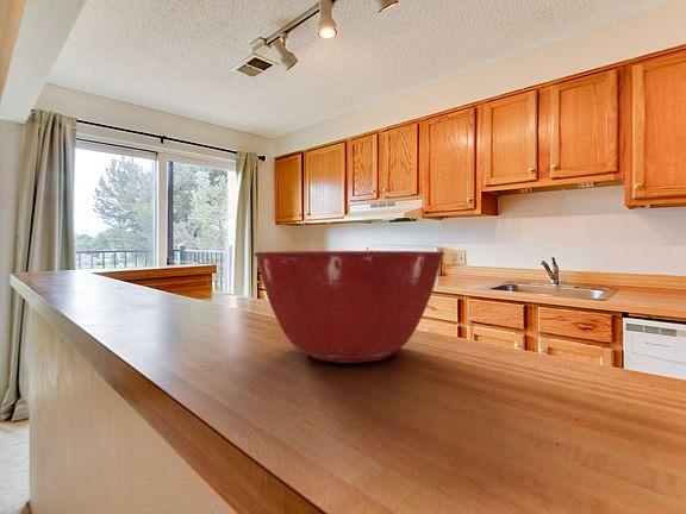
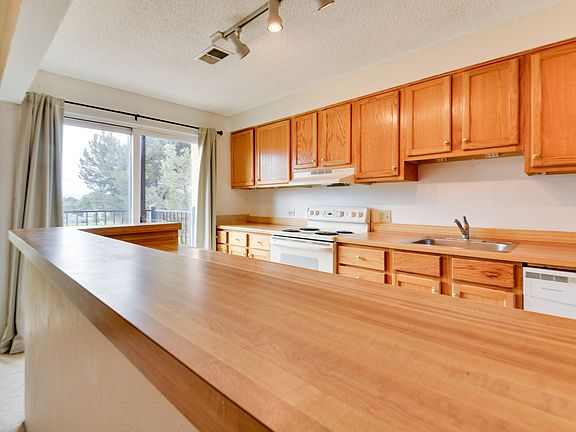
- mixing bowl (348, 301)
